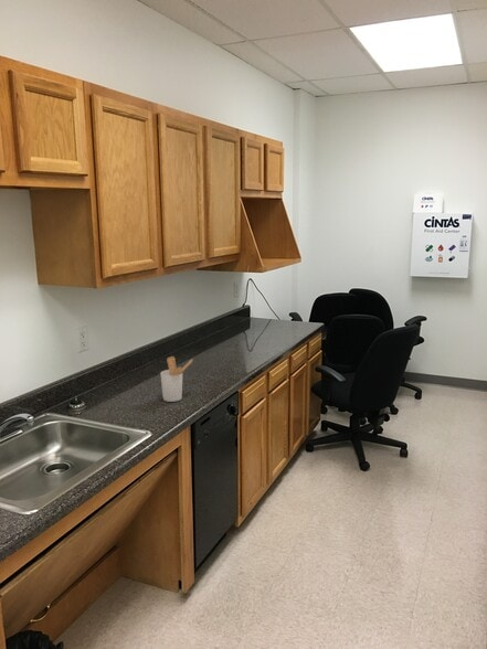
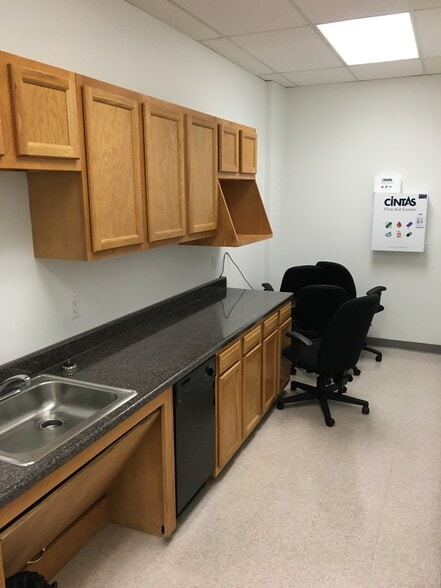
- utensil holder (177, 379)
